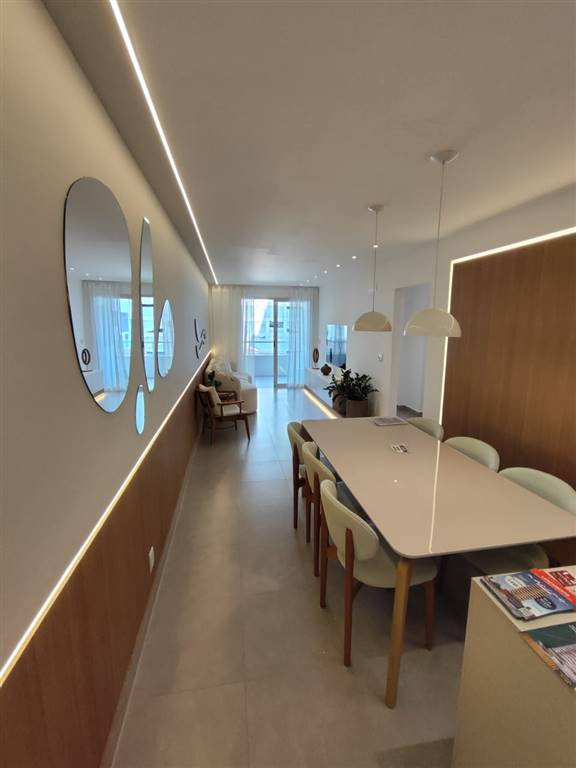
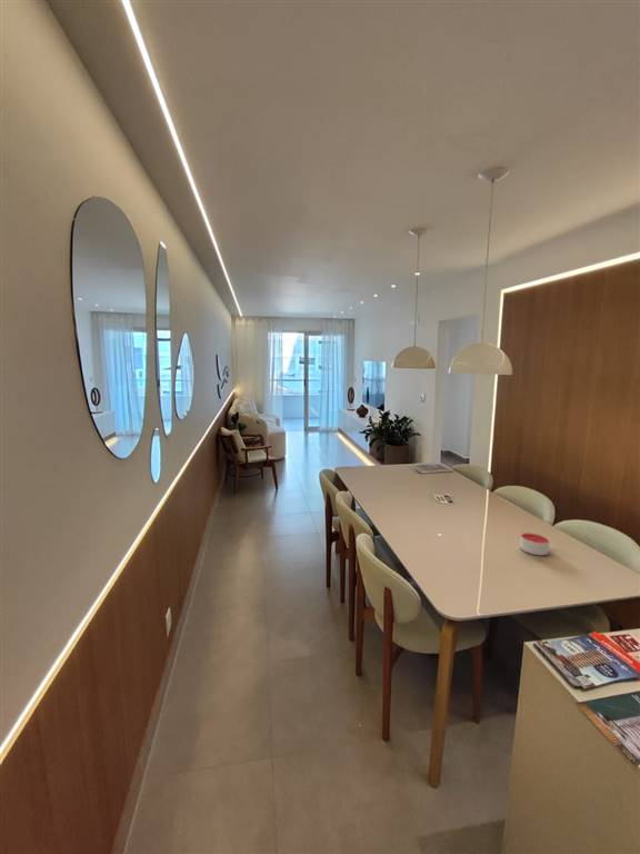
+ candle (534, 543)
